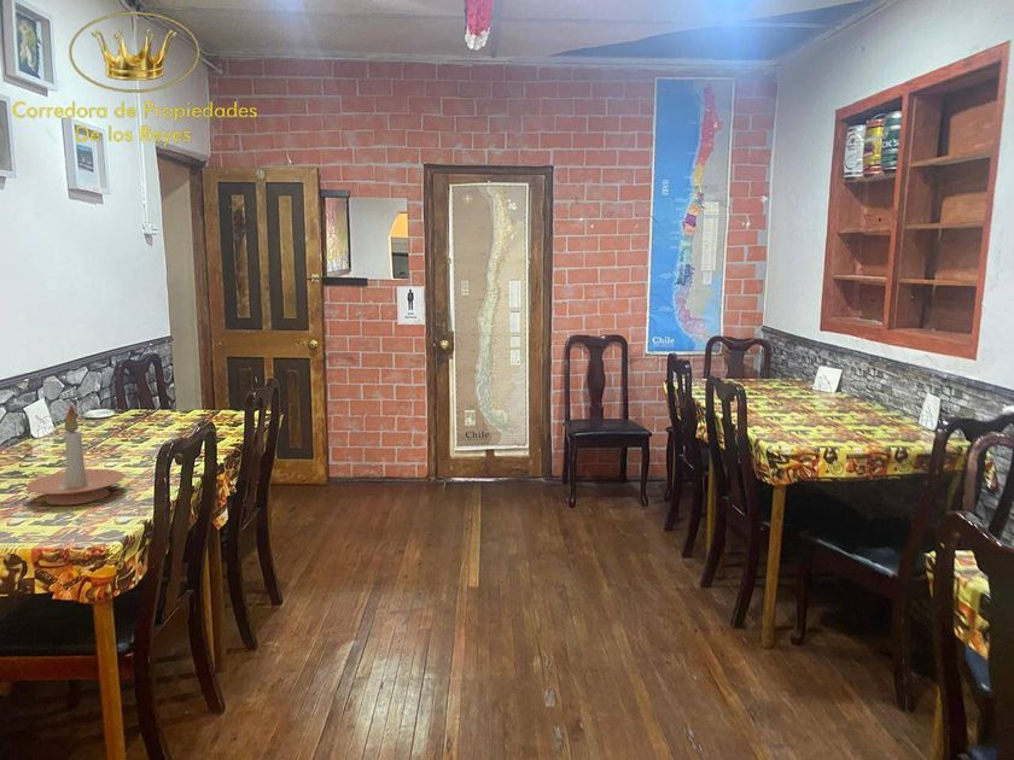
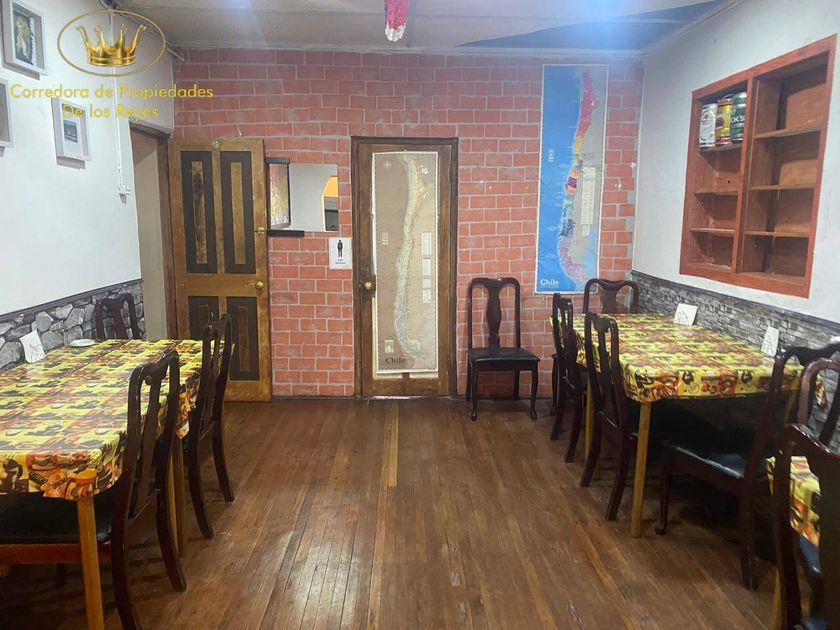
- candle holder (74, 451)
